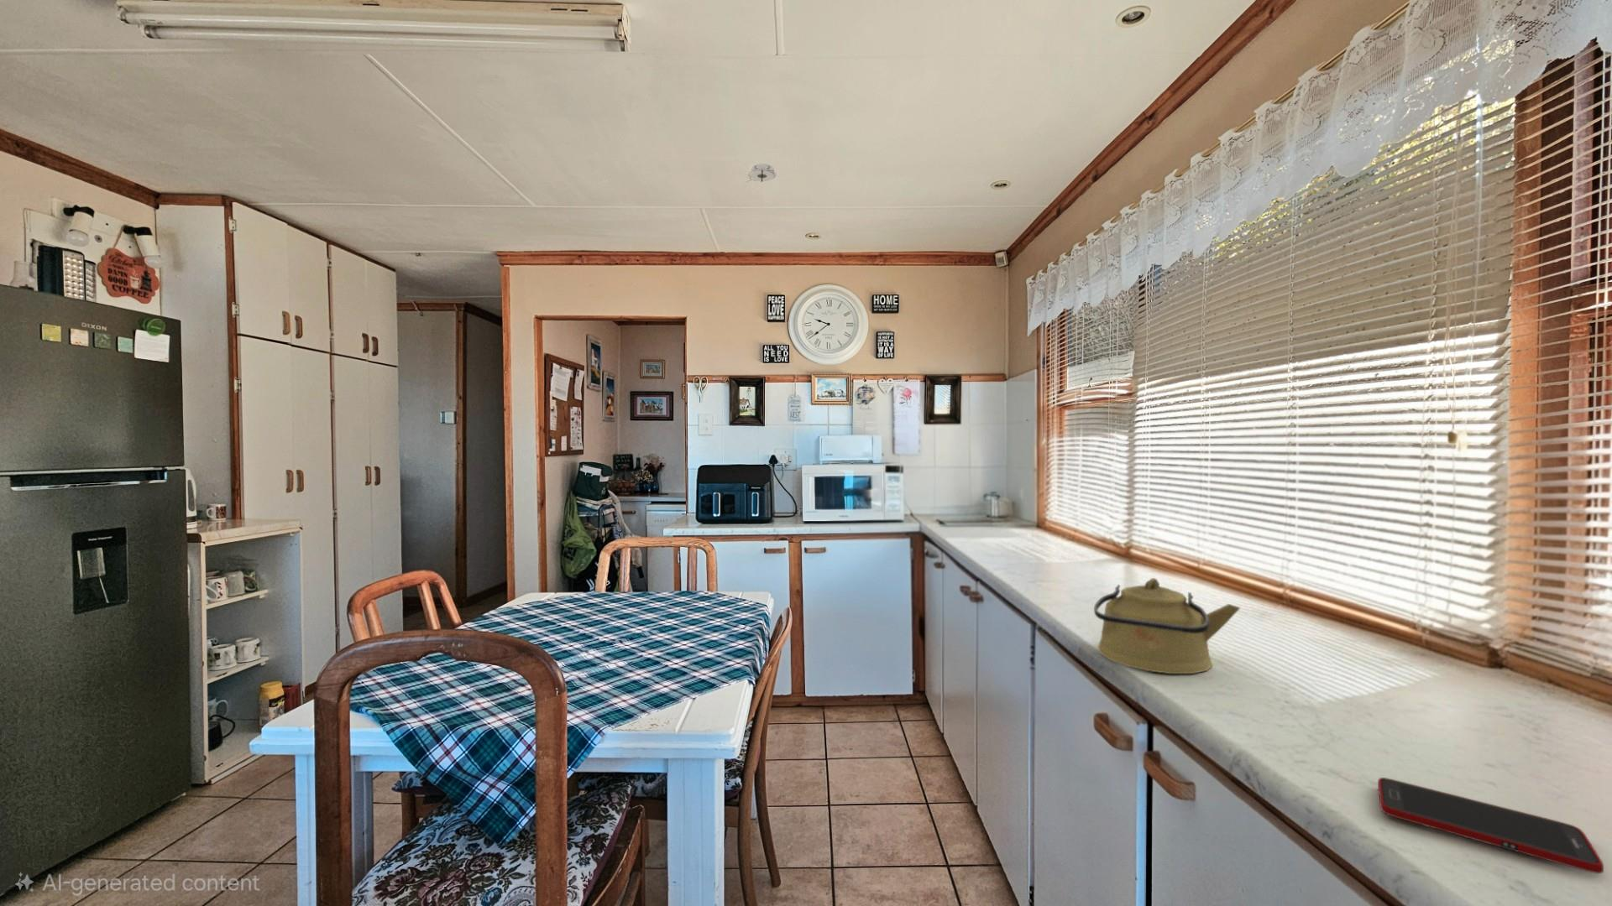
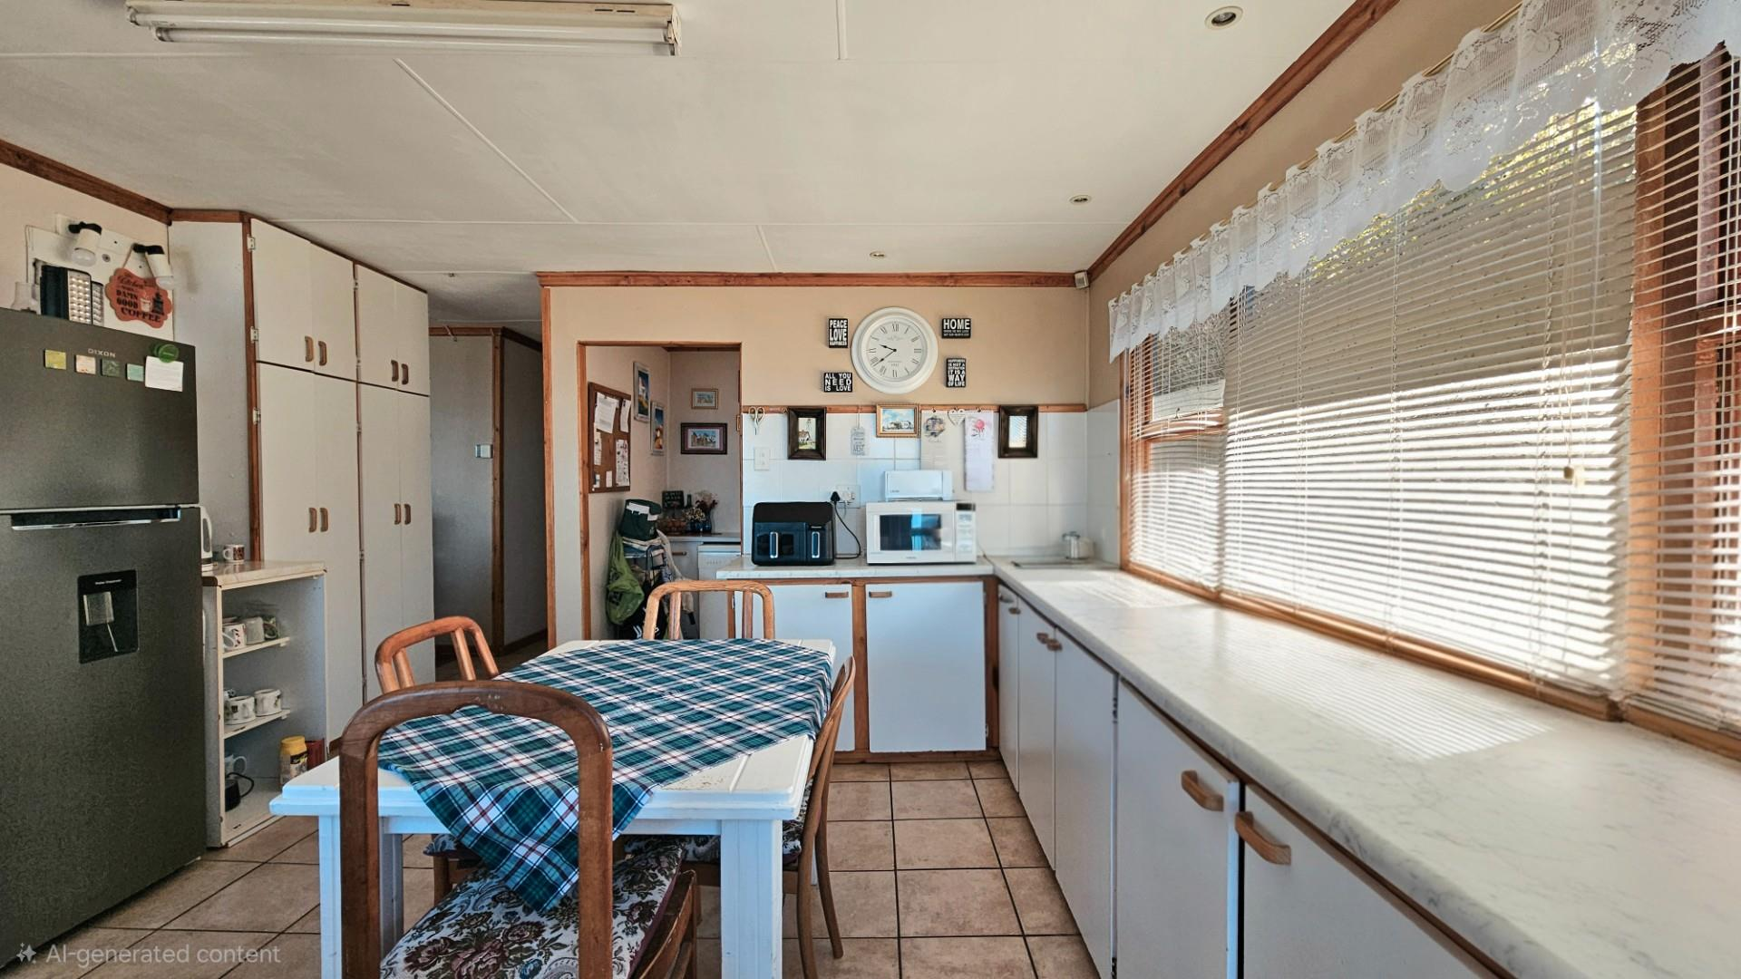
- kettle (1165, 618)
- smoke detector (761, 173)
- cell phone (1478, 821)
